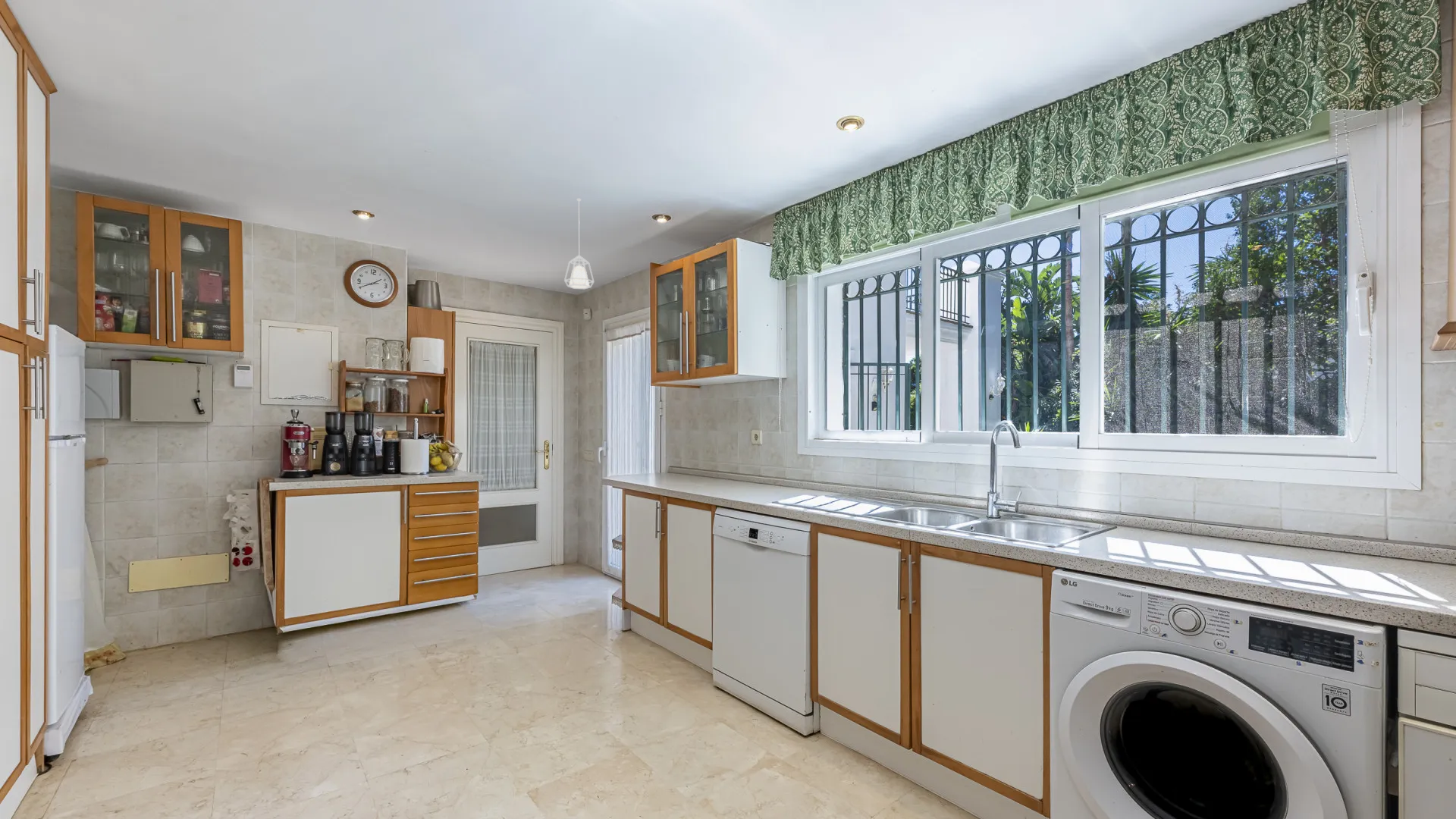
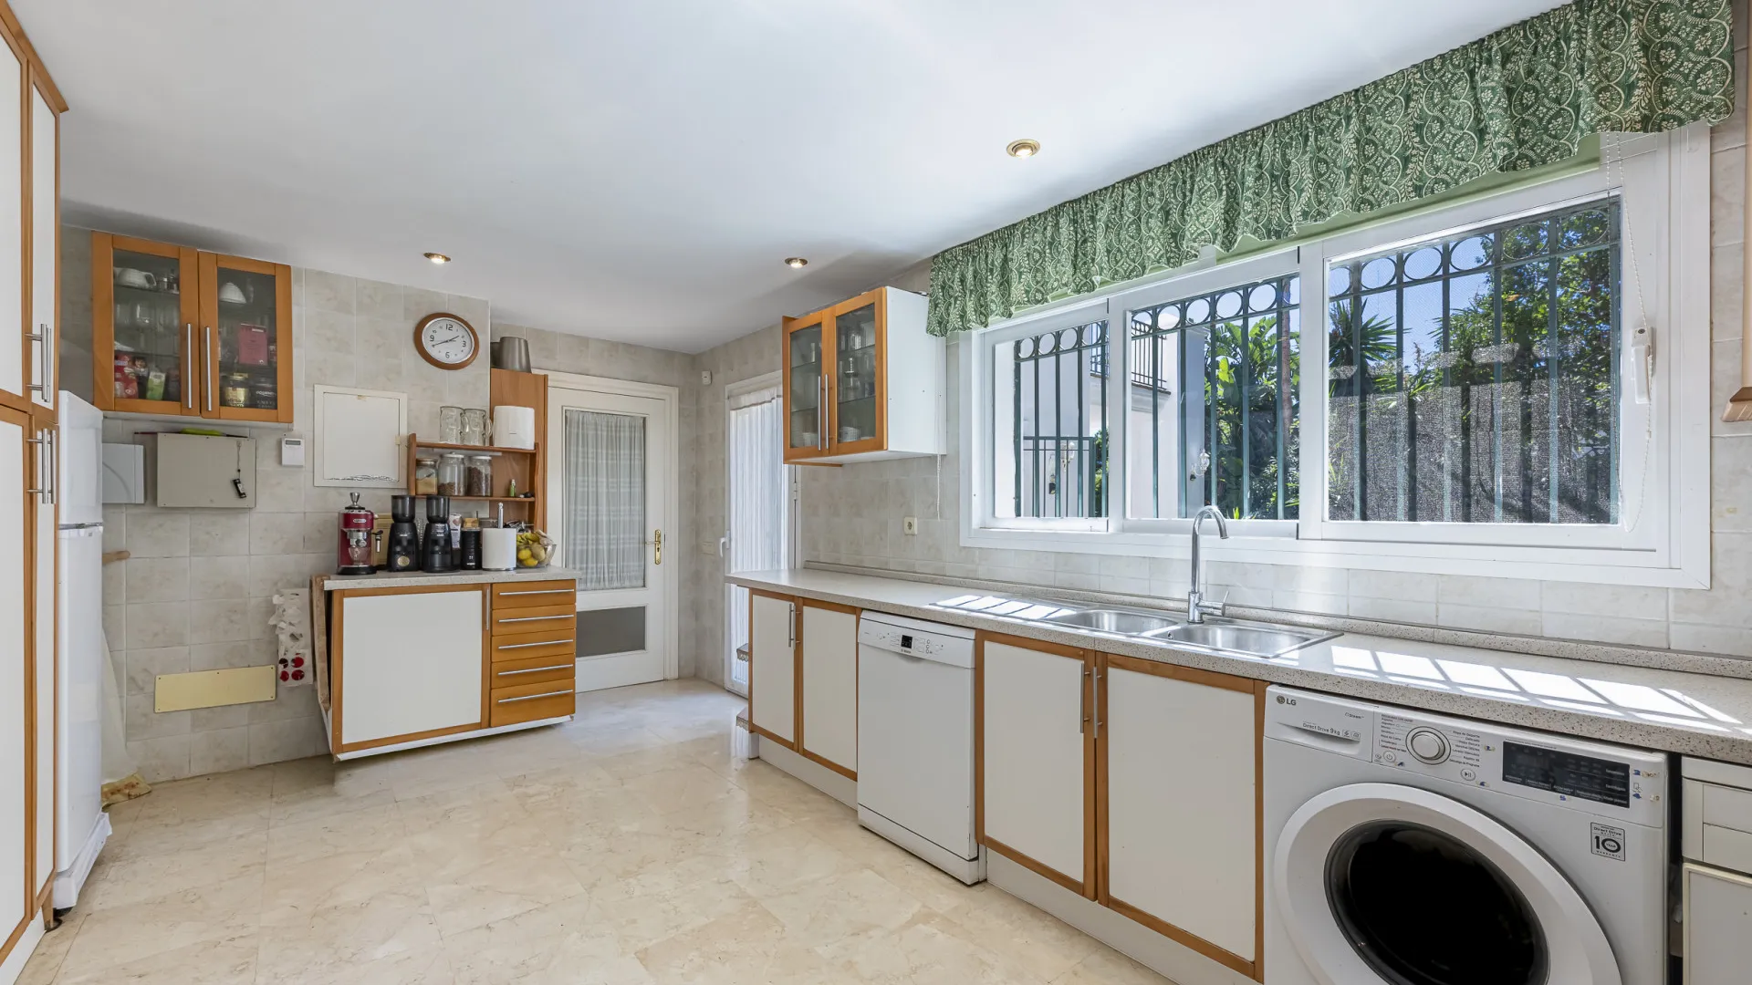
- pendant lamp (579, 243)
